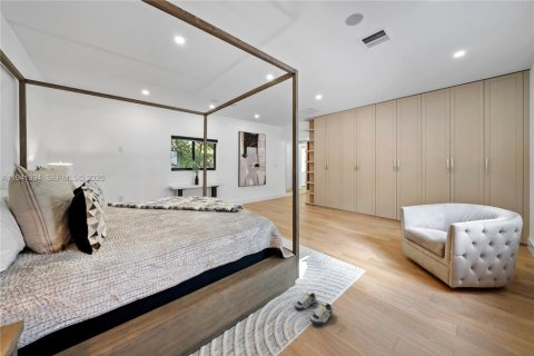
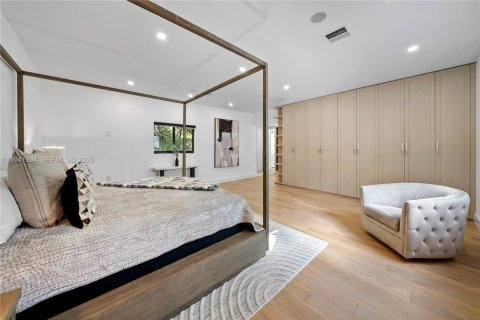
- shoe (313, 304)
